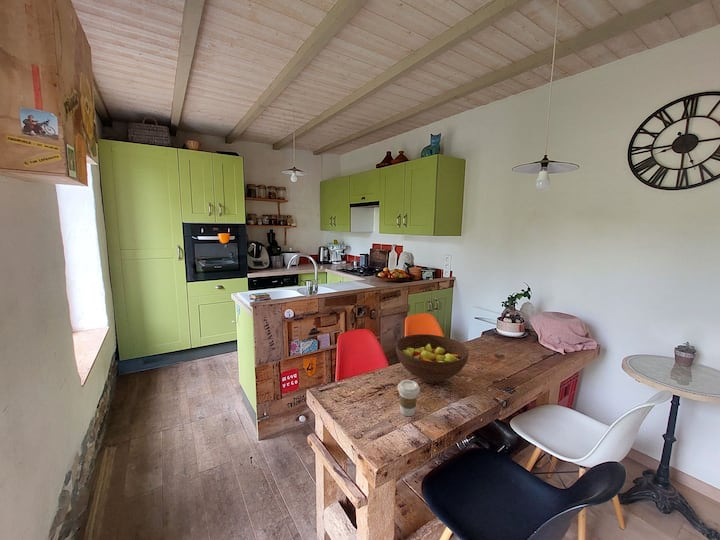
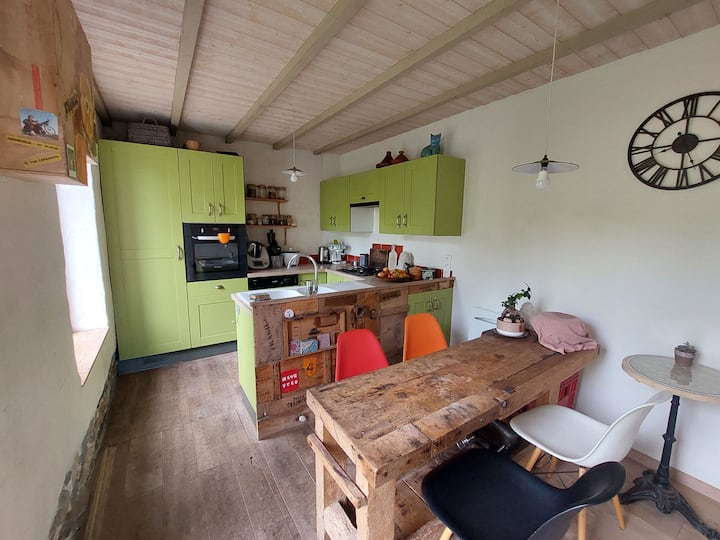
- fruit bowl (430, 362)
- coffee cup (408, 398)
